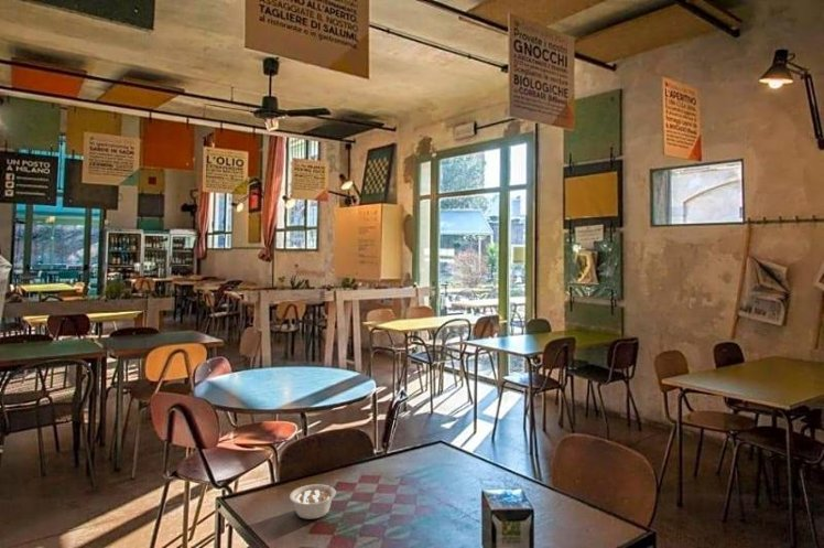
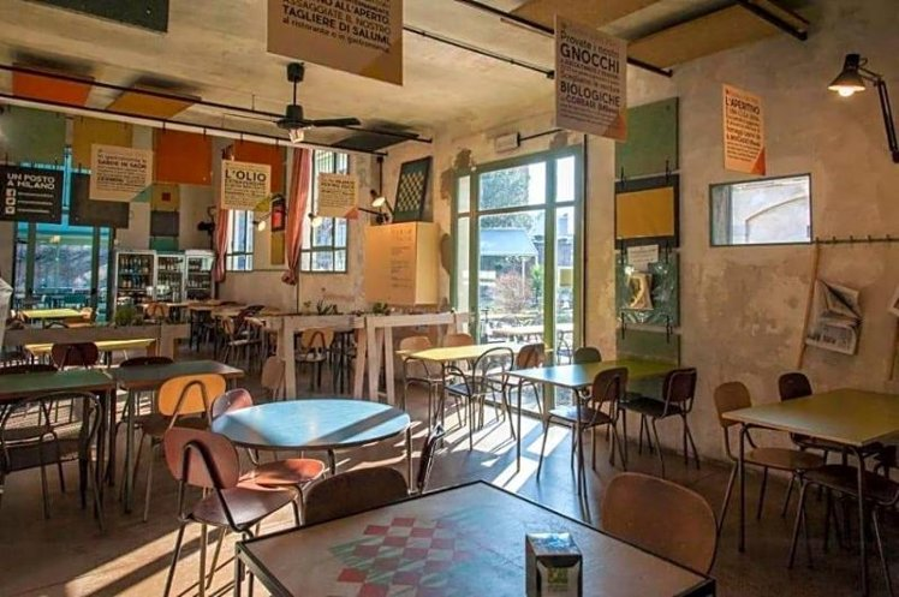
- legume (313, 499)
